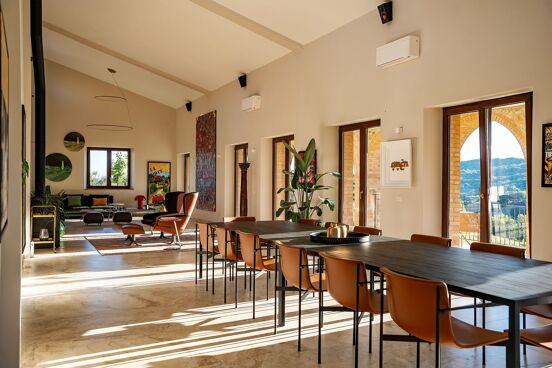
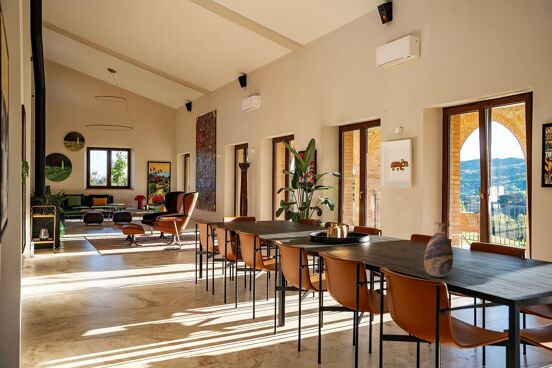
+ vase (438, 249)
